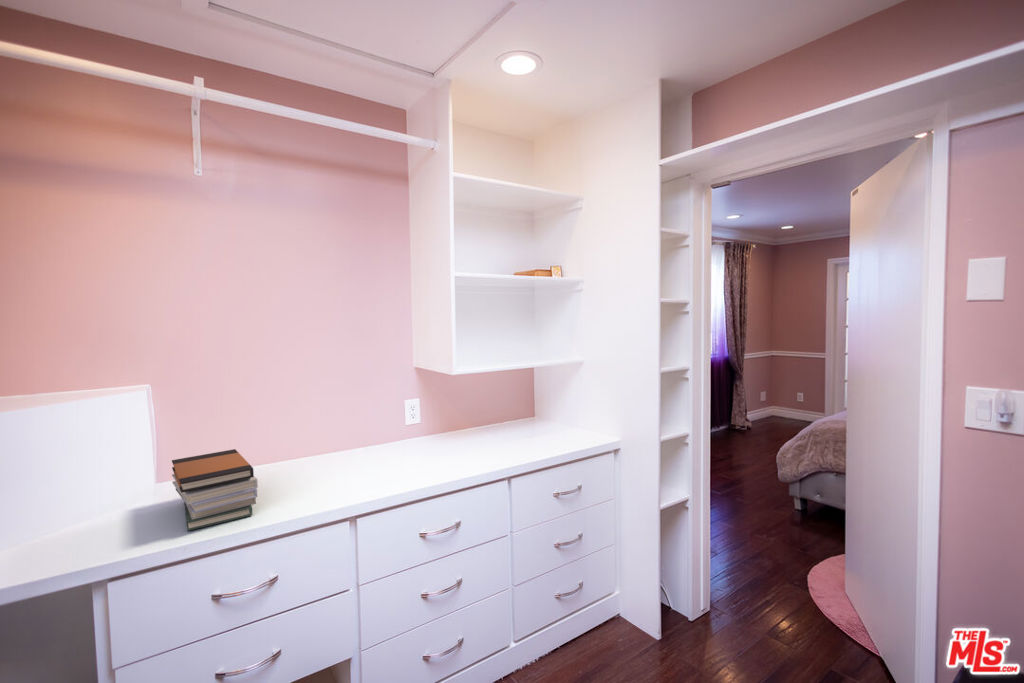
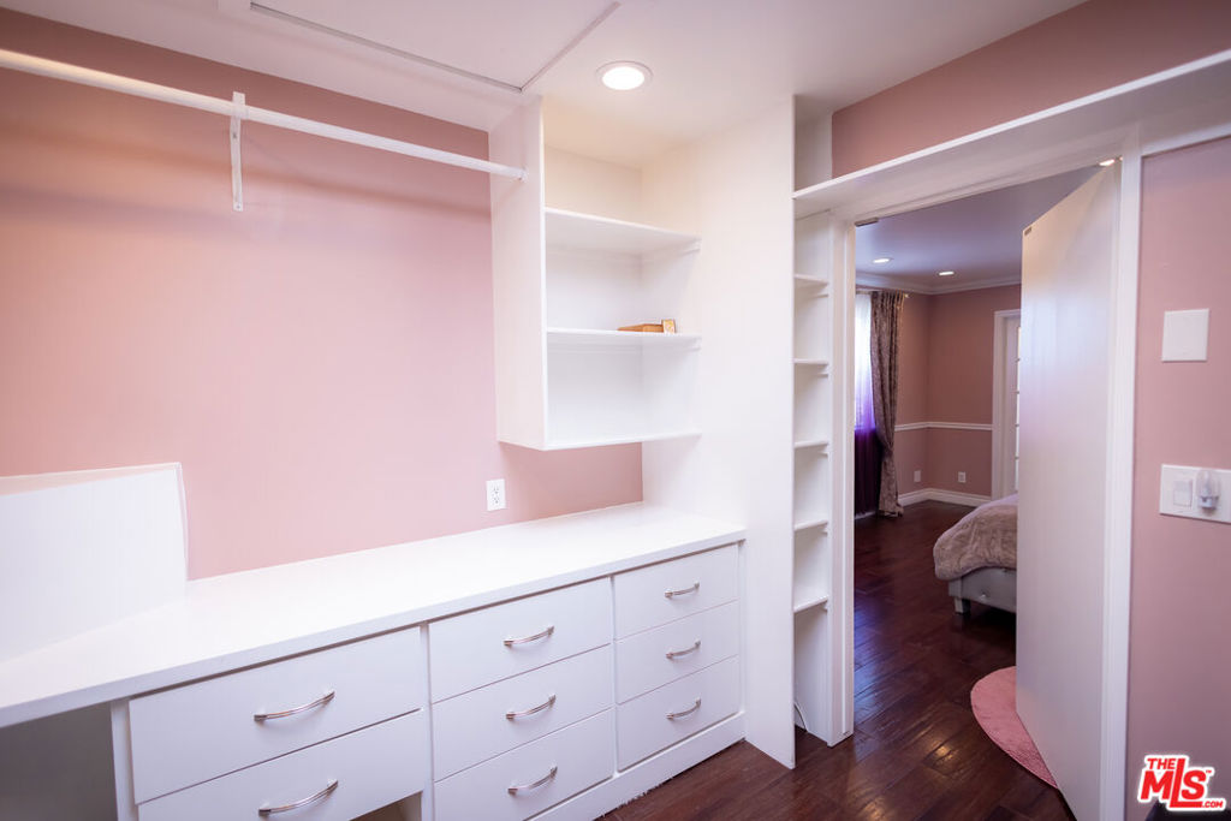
- book stack (214, 486)
